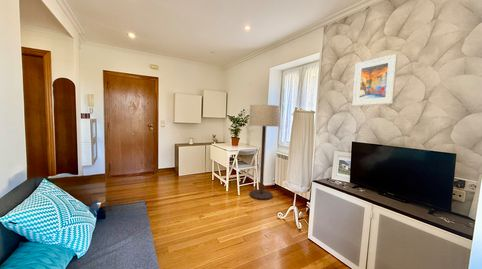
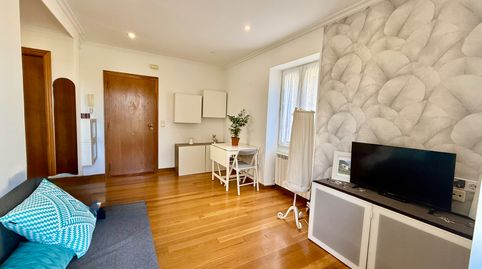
- floor lamp (263, 151)
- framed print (373, 82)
